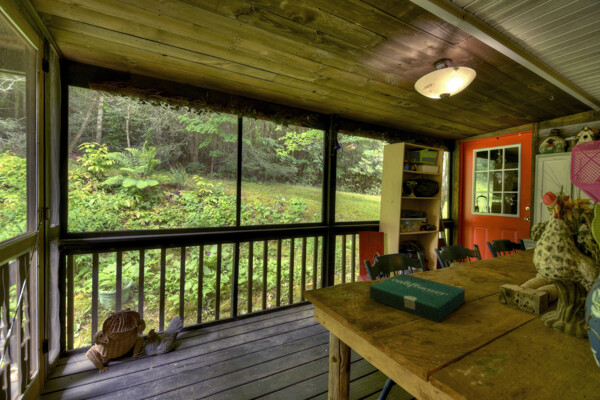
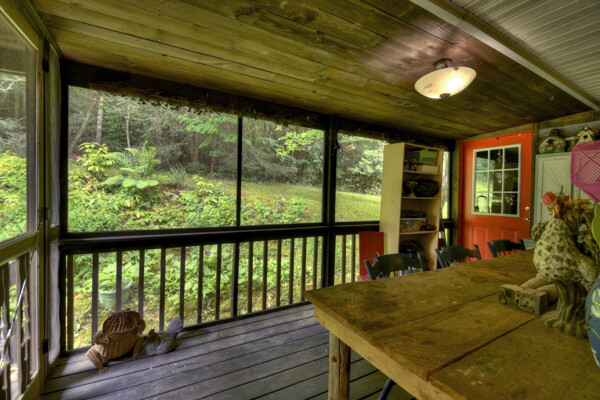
- pizza box (416, 293)
